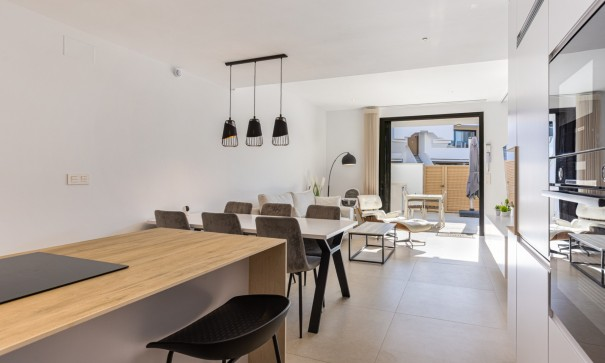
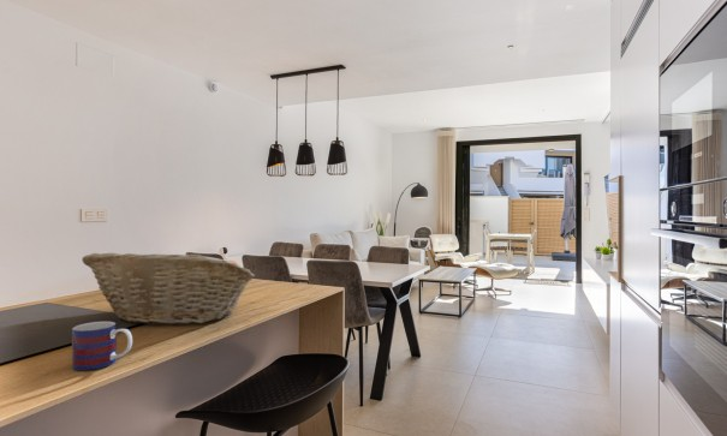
+ mug (103, 345)
+ fruit basket (172, 281)
